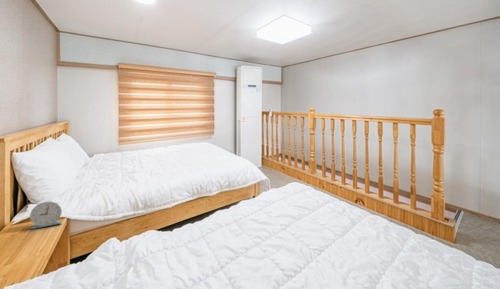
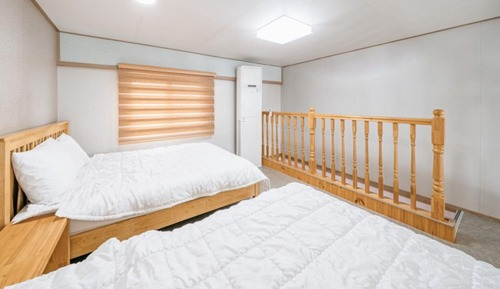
- alarm clock (46, 213)
